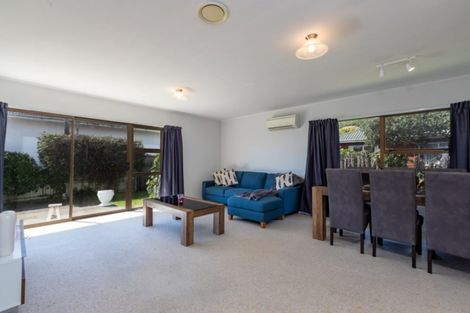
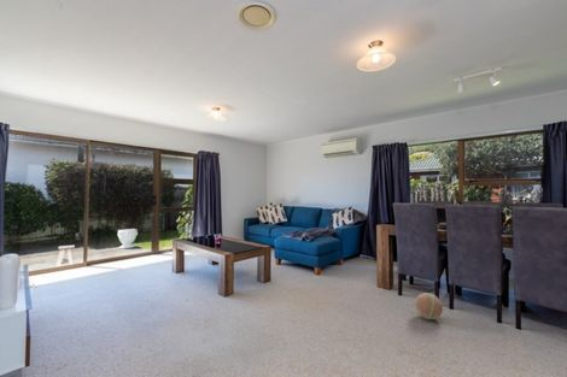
+ ball (428, 306)
